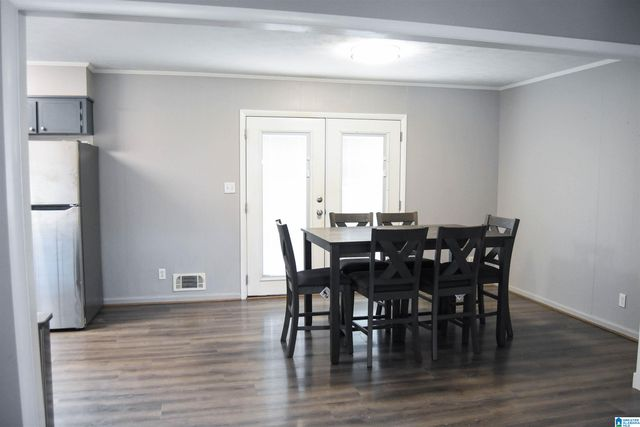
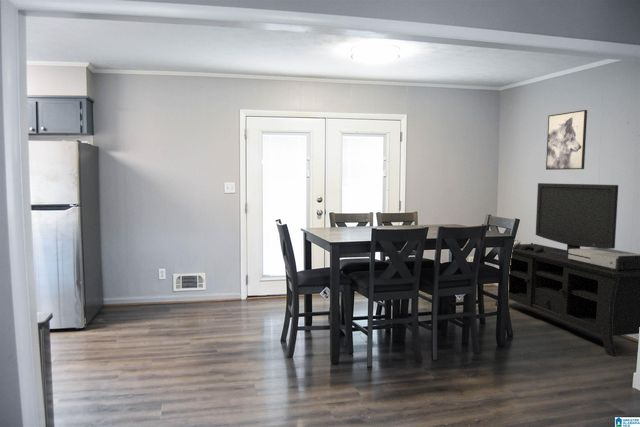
+ media console (567, 255)
+ wall art (565, 141)
